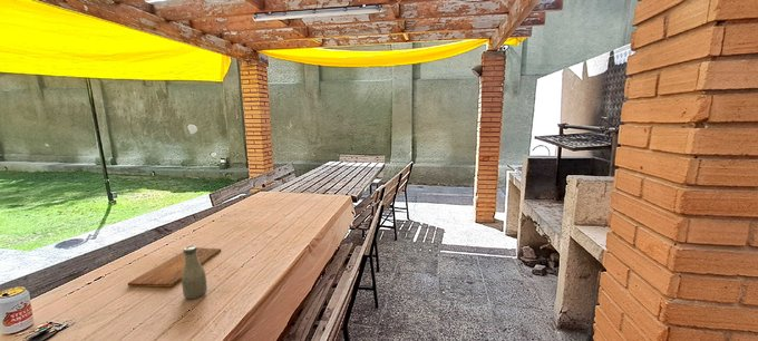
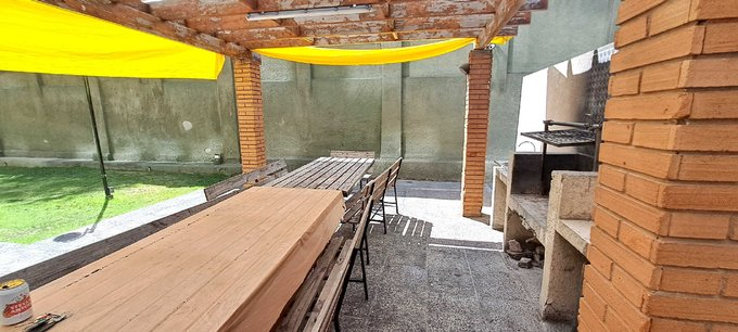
- bottle (193, 271)
- cutting board (181, 264)
